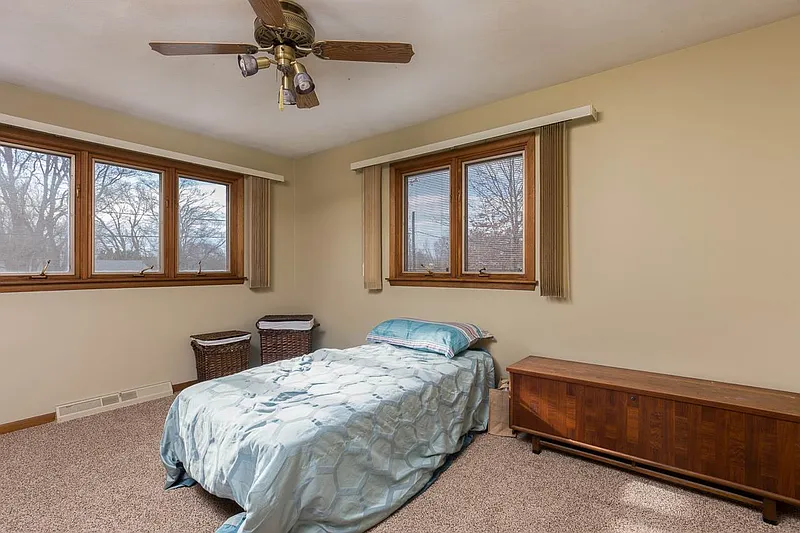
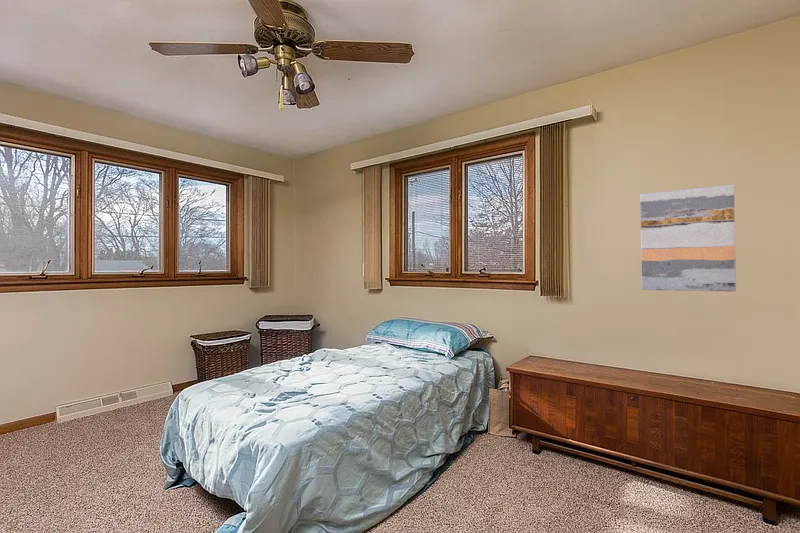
+ wall art (685, 240)
